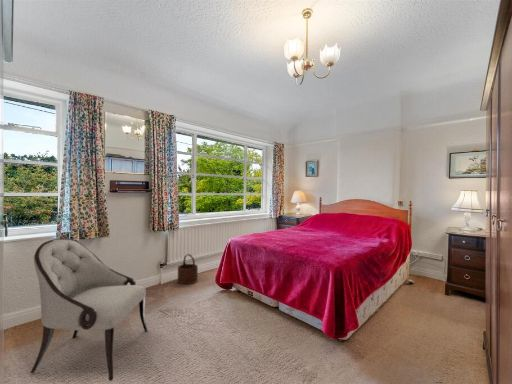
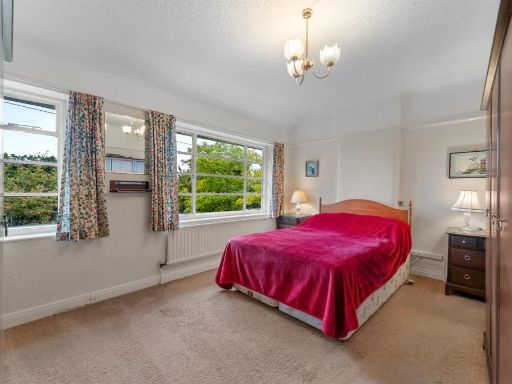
- wooden bucket (187, 267)
- armchair (92, 296)
